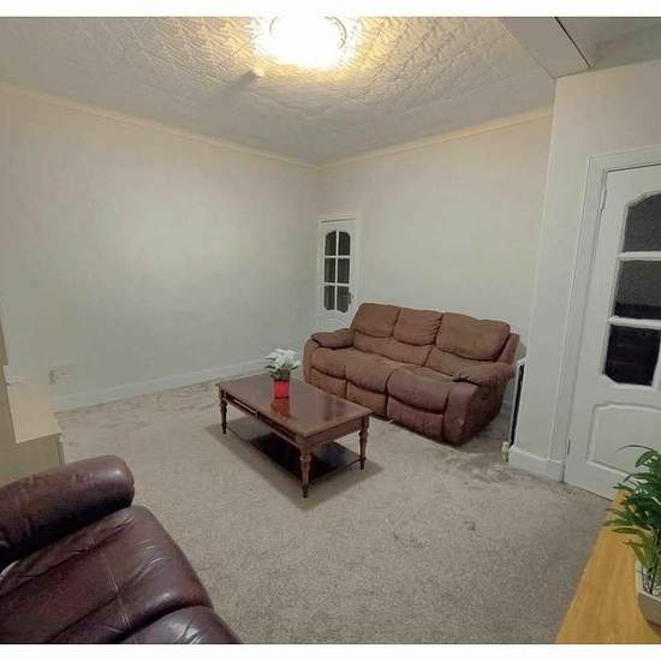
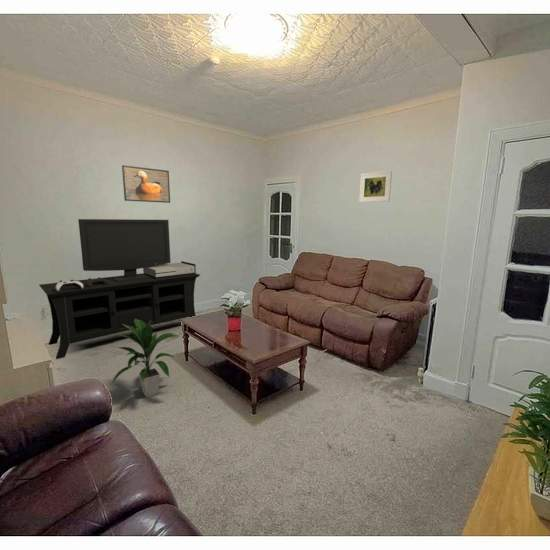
+ media console (127, 278)
+ indoor plant (144, 356)
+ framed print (374, 187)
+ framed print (147, 185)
